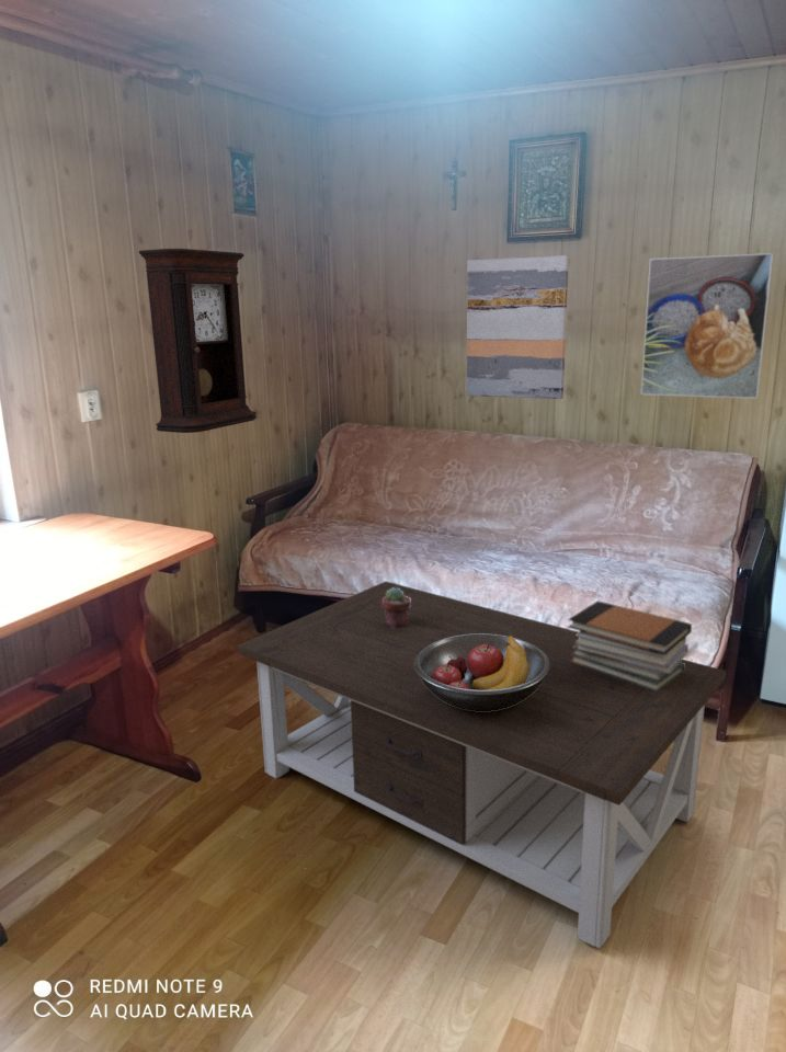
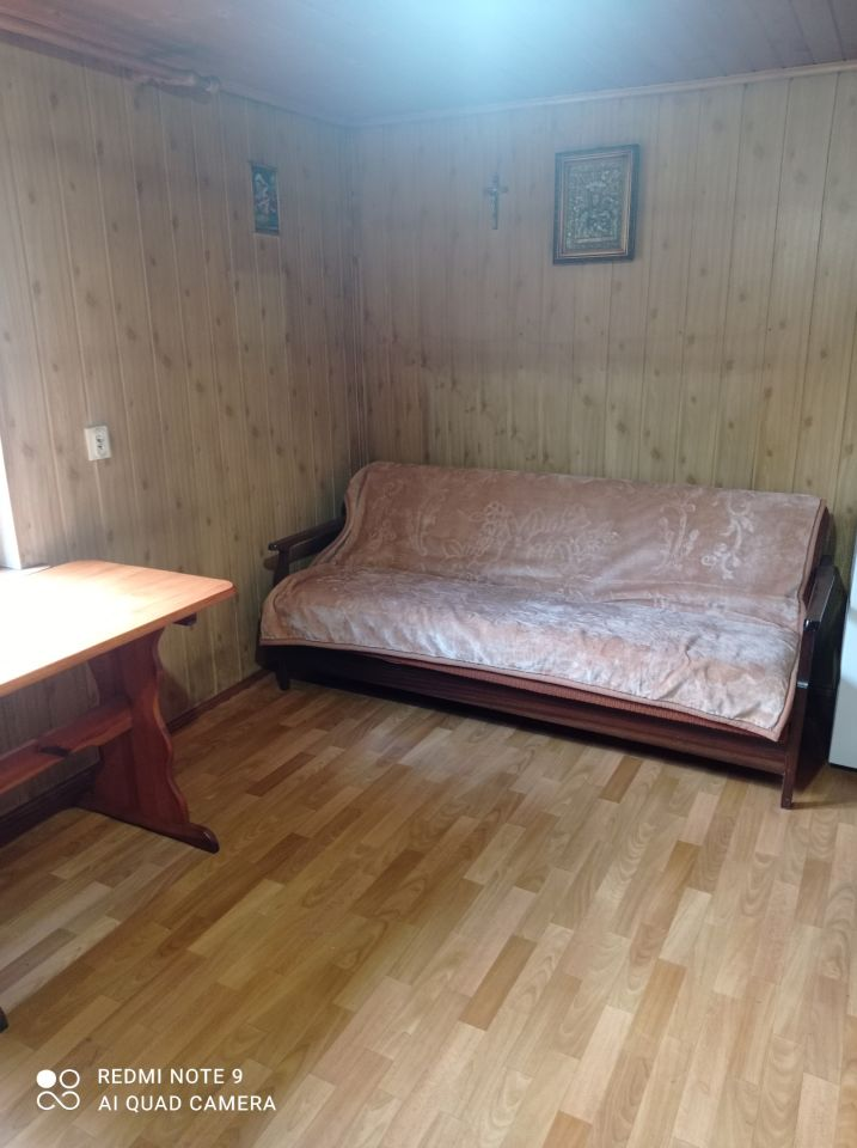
- wall art (514, 329)
- pendulum clock (205, 341)
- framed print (703, 328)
- book stack (629, 643)
- fruit bowl (481, 672)
- potted succulent (397, 605)
- coffee table (468, 725)
